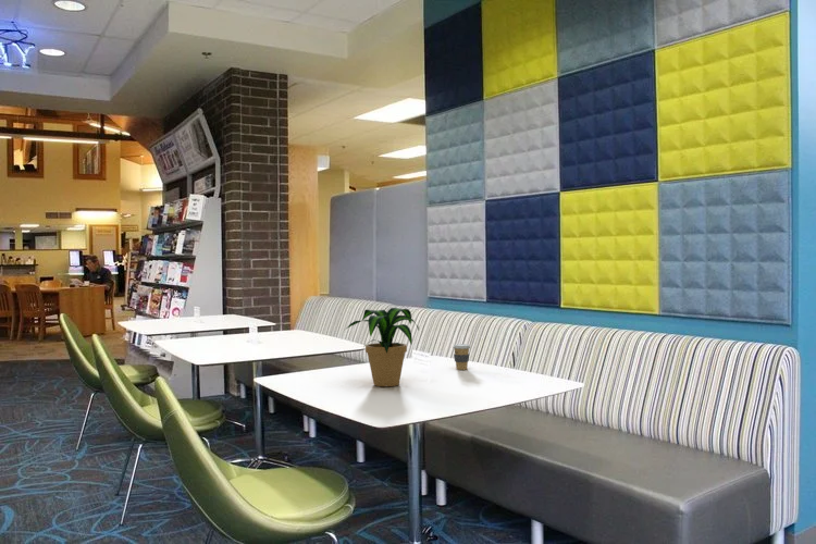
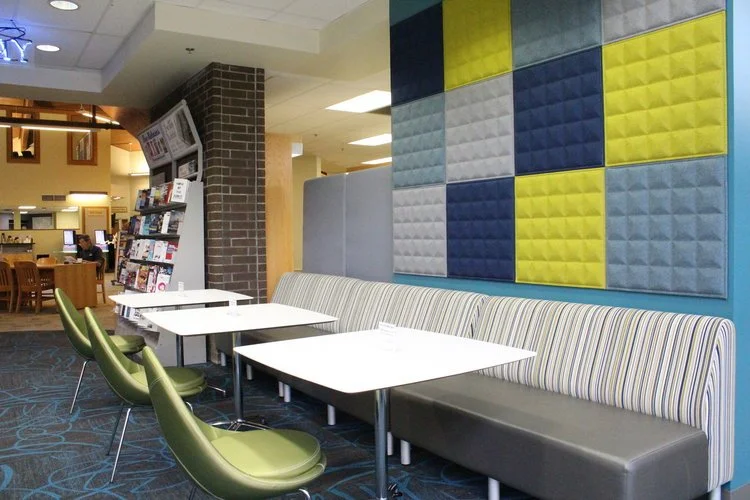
- potted plant (386, 346)
- coffee cup (461, 357)
